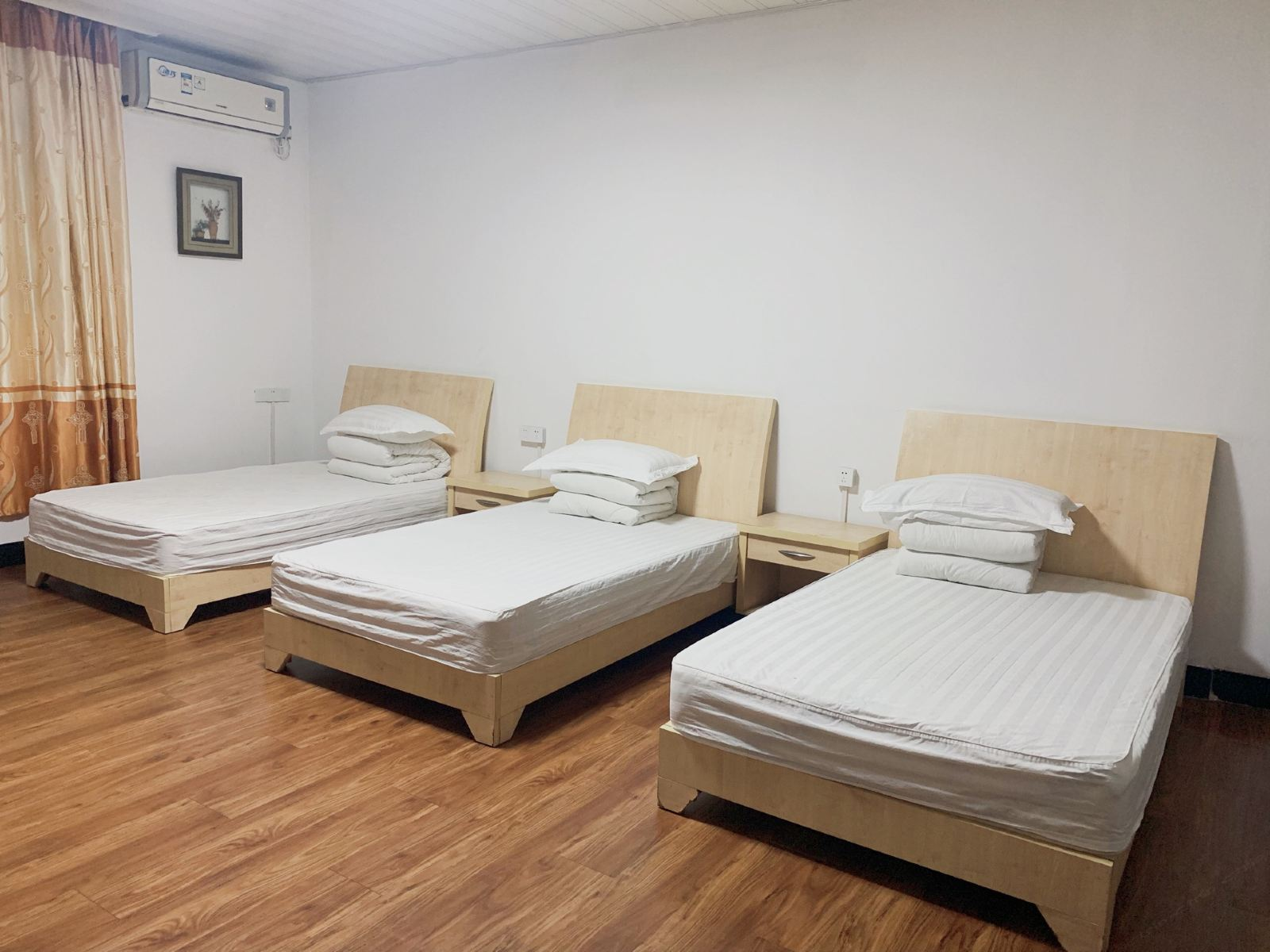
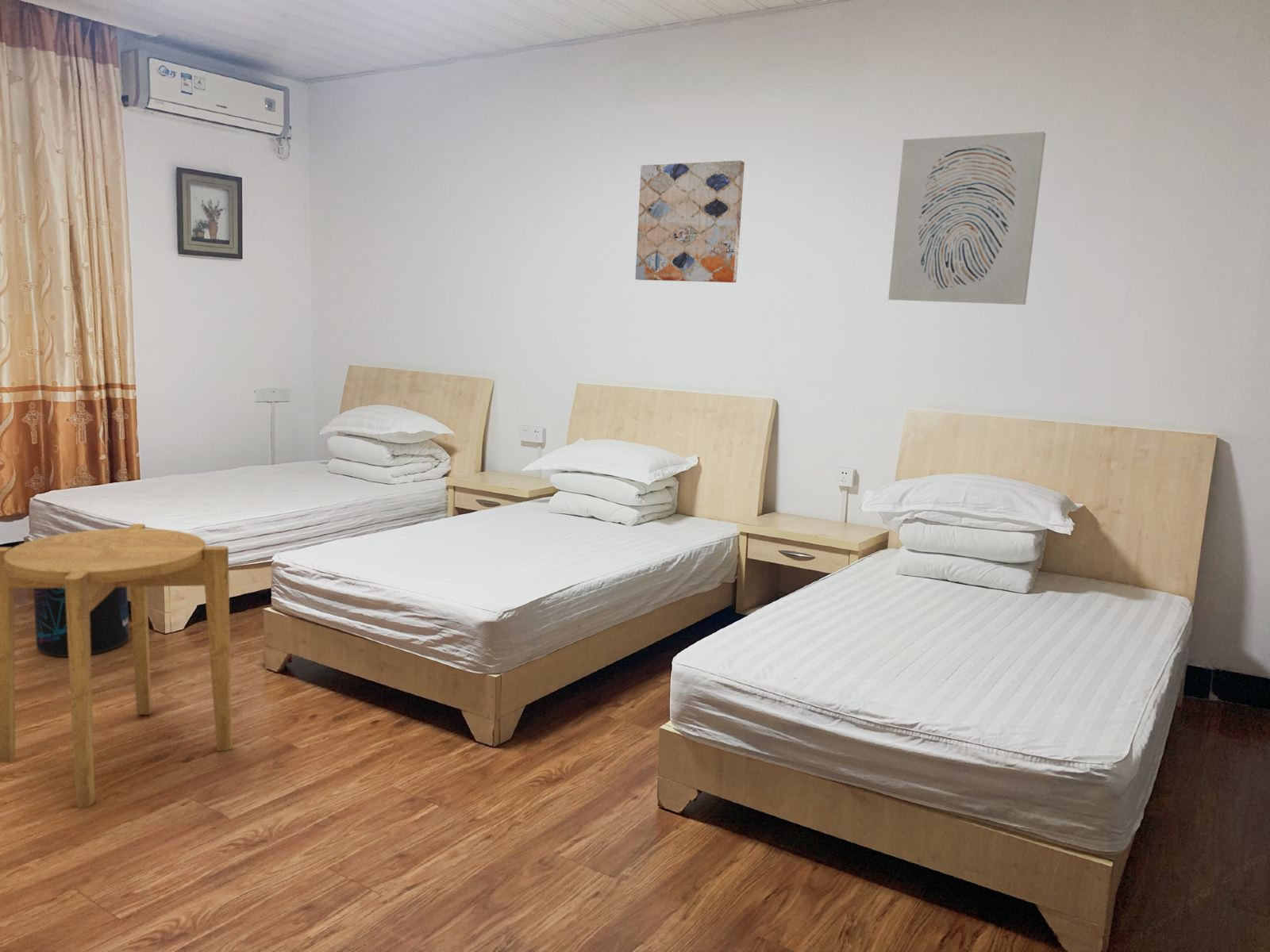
+ supplement container (65, 592)
+ side table (133, 652)
+ wall art (687, 223)
+ wall art (963, 220)
